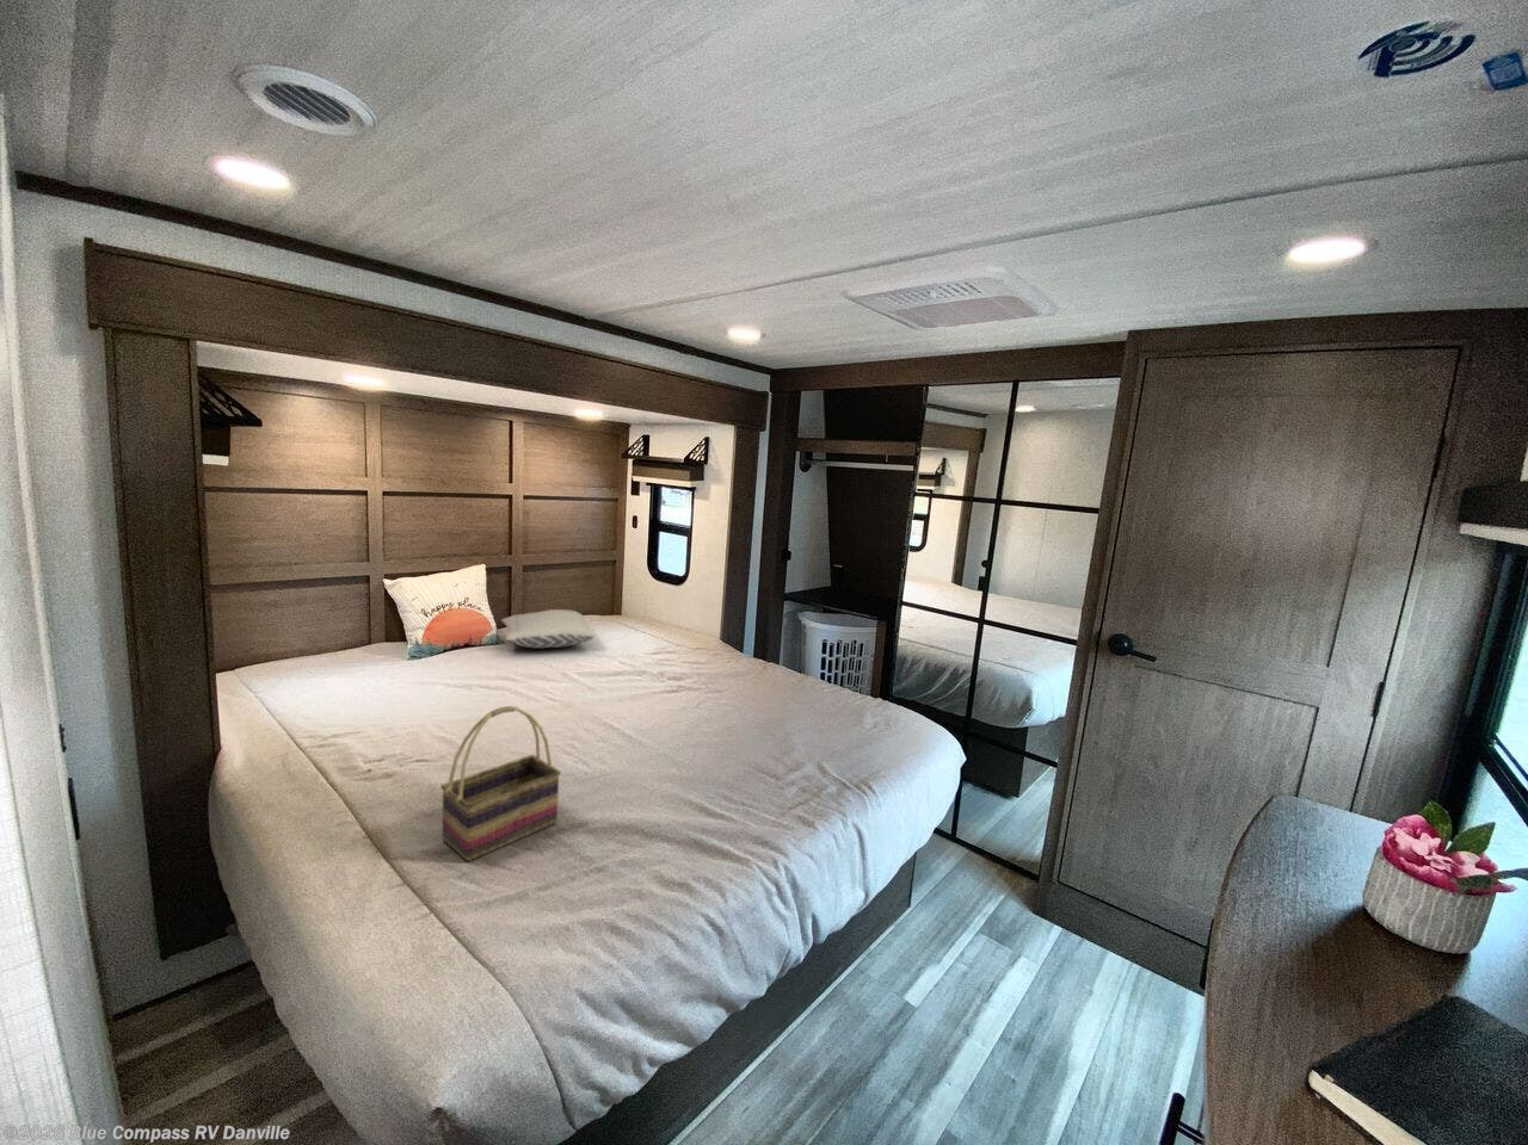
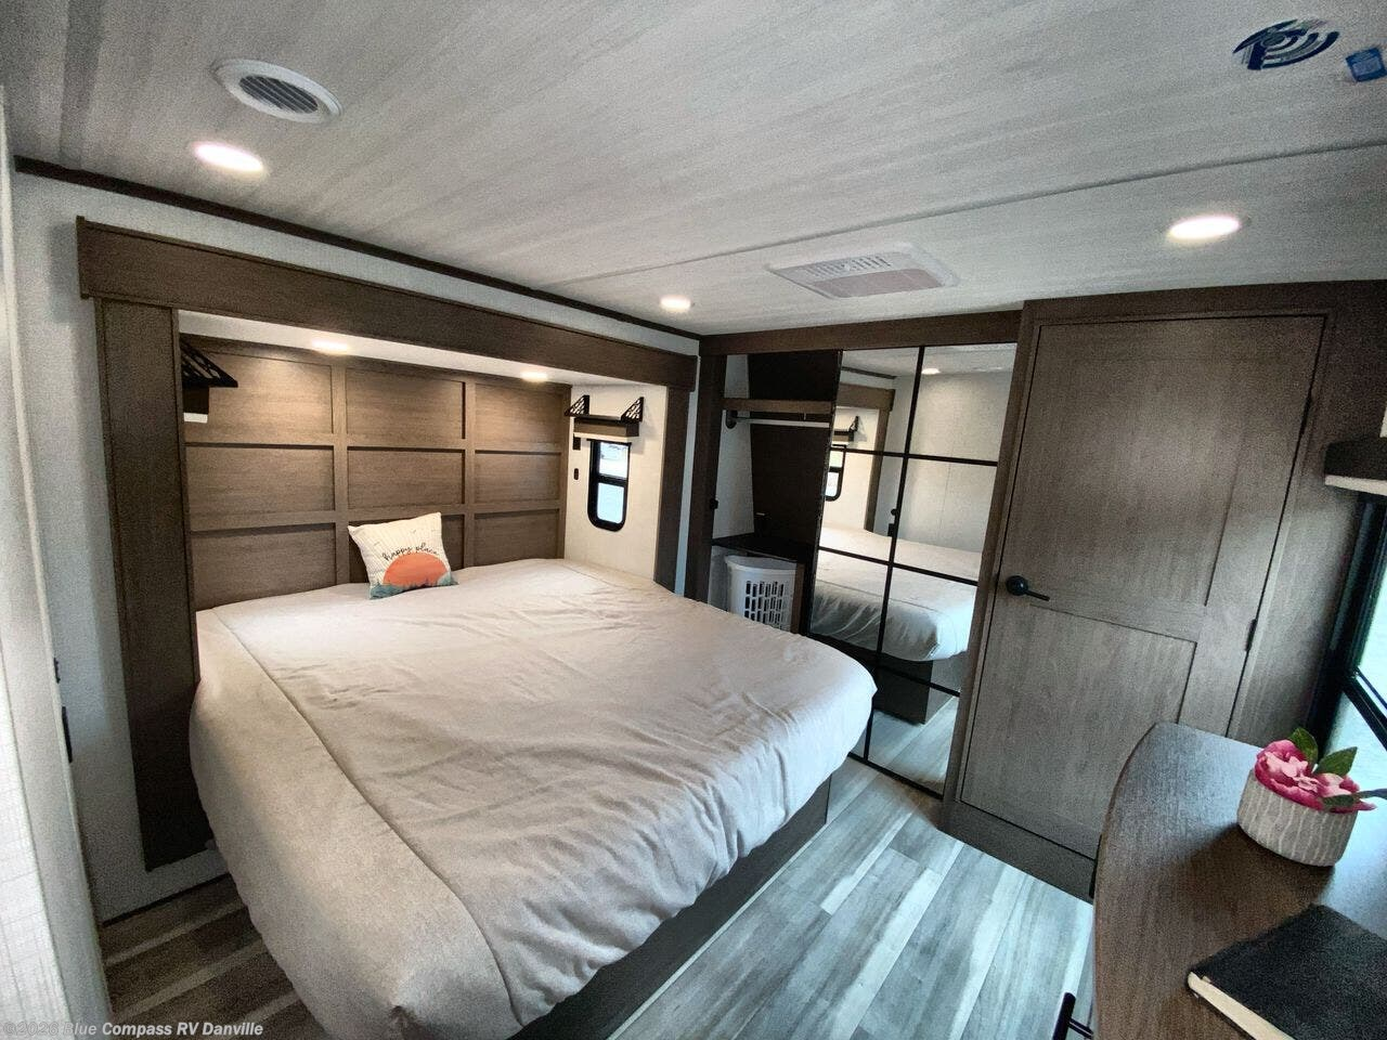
- woven basket (503, 770)
- pillow (546, 628)
